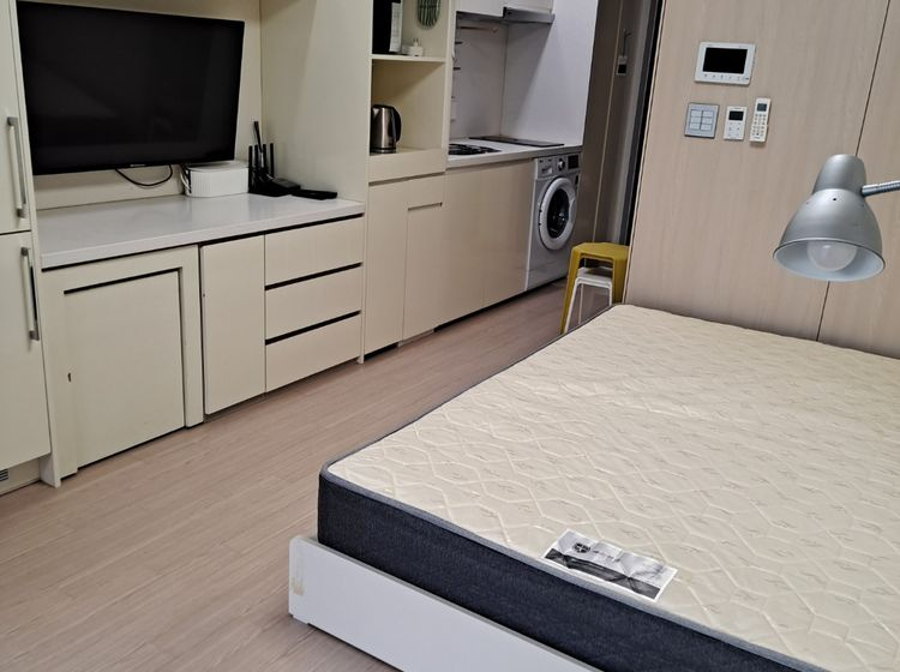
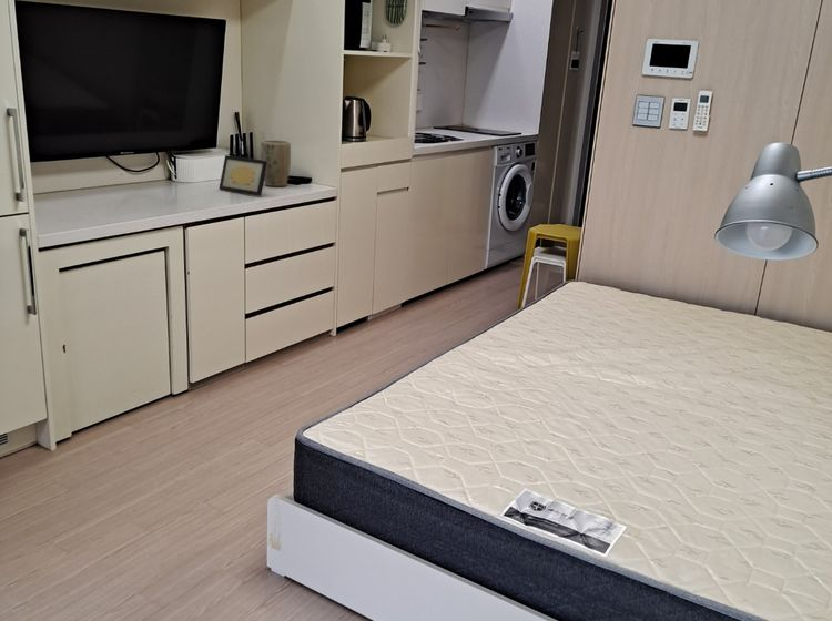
+ plant pot (275, 163)
+ picture frame (245, 174)
